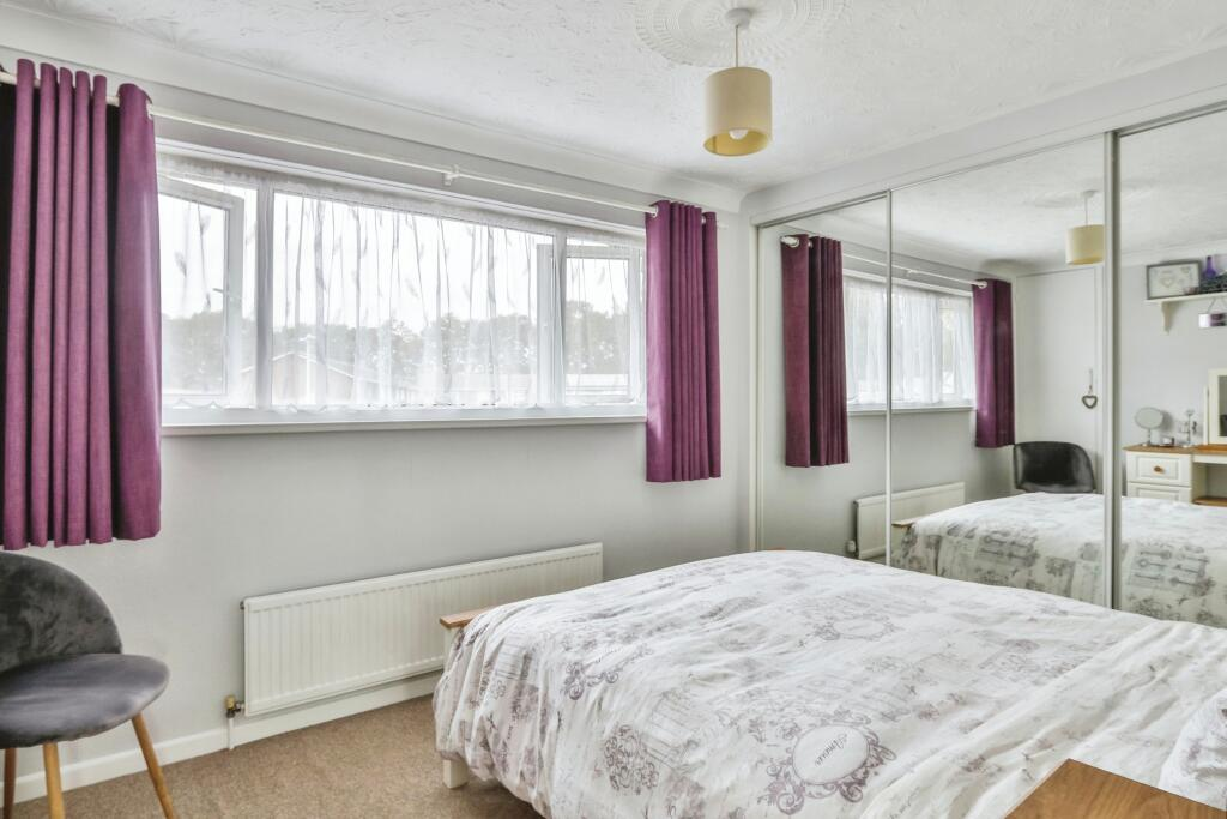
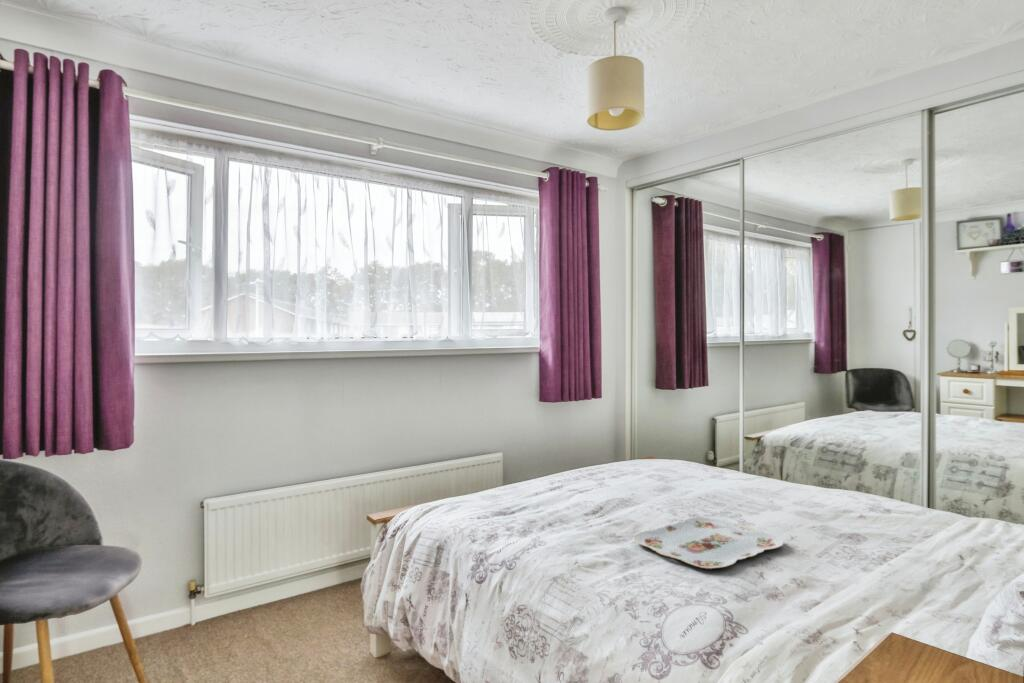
+ serving tray (707, 541)
